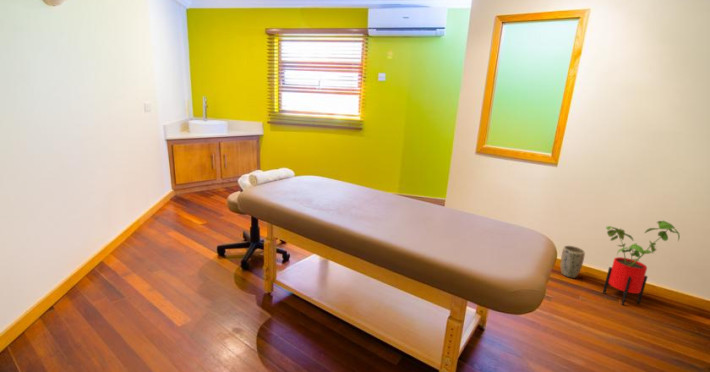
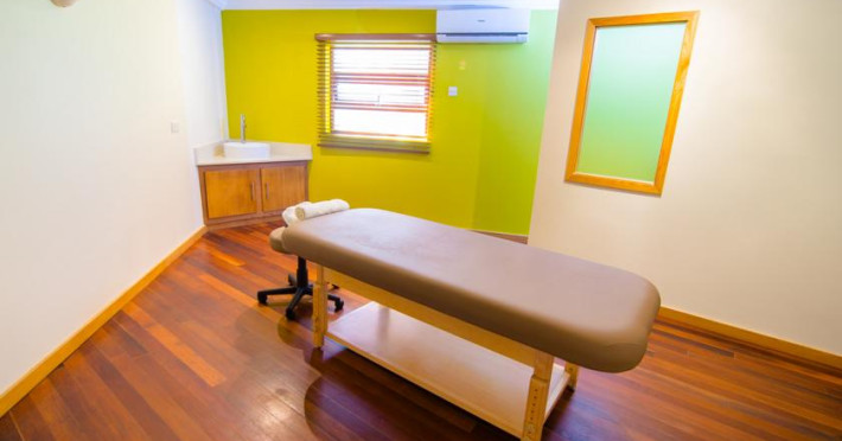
- plant pot (571, 261)
- house plant (636, 259)
